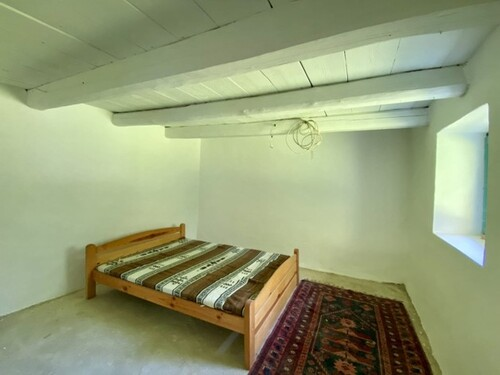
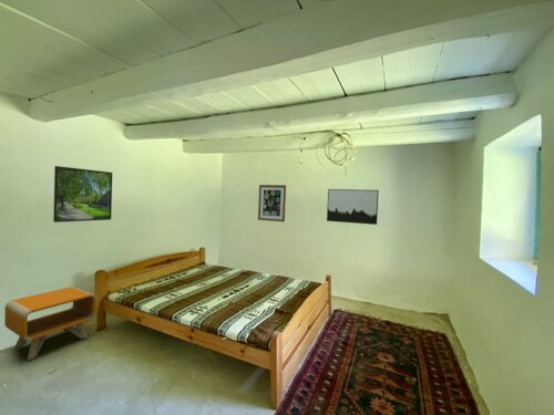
+ nightstand (52, 320)
+ wall art (351, 206)
+ wall art (271, 203)
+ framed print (85, 195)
